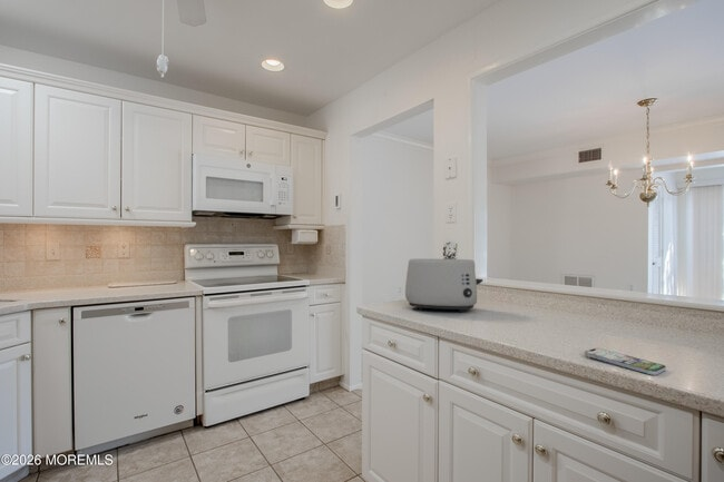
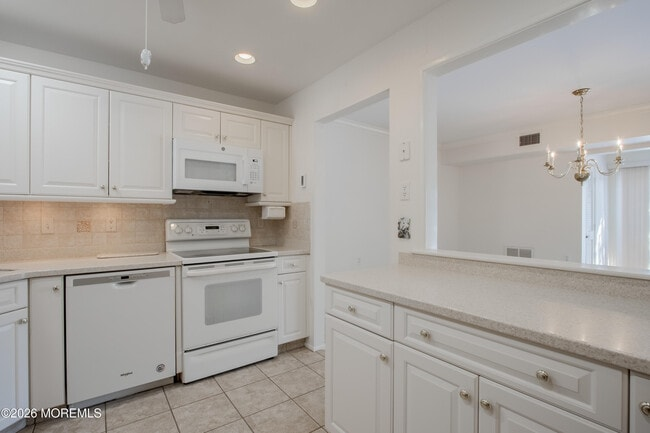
- toaster (441, 284)
- smartphone (623, 360)
